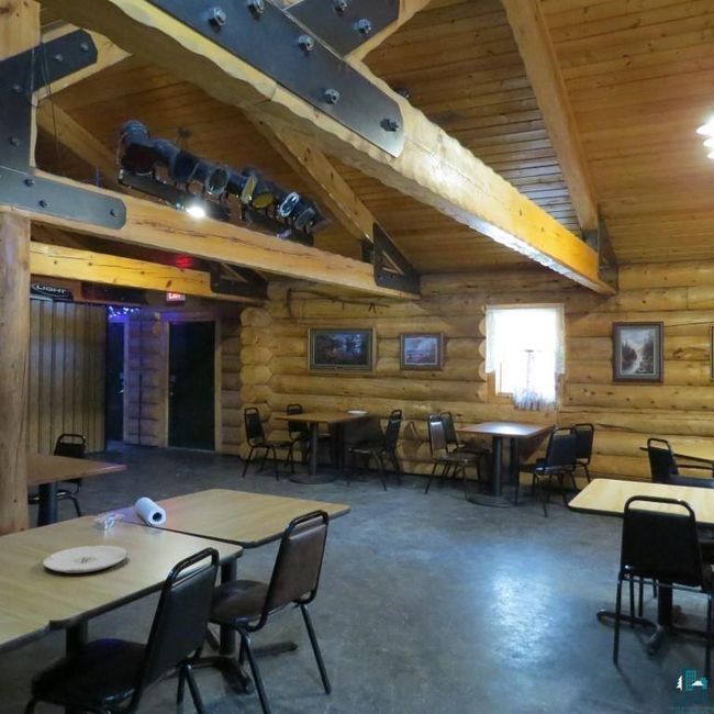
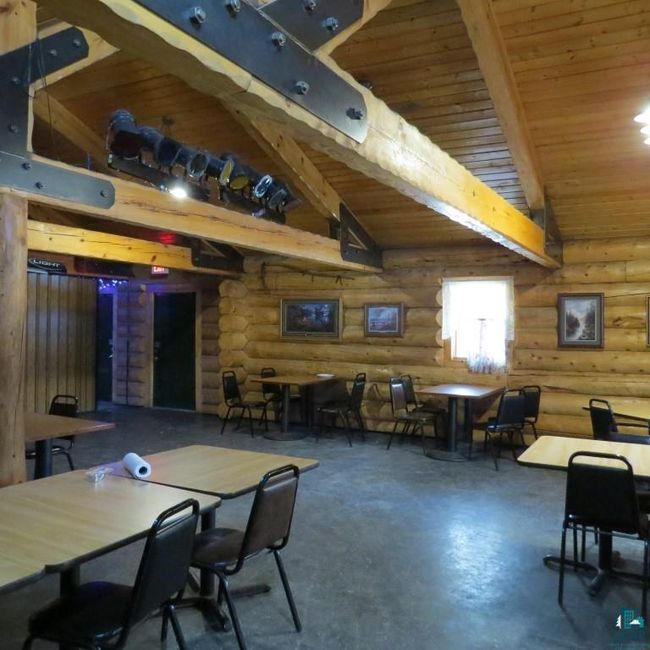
- plate (86, 559)
